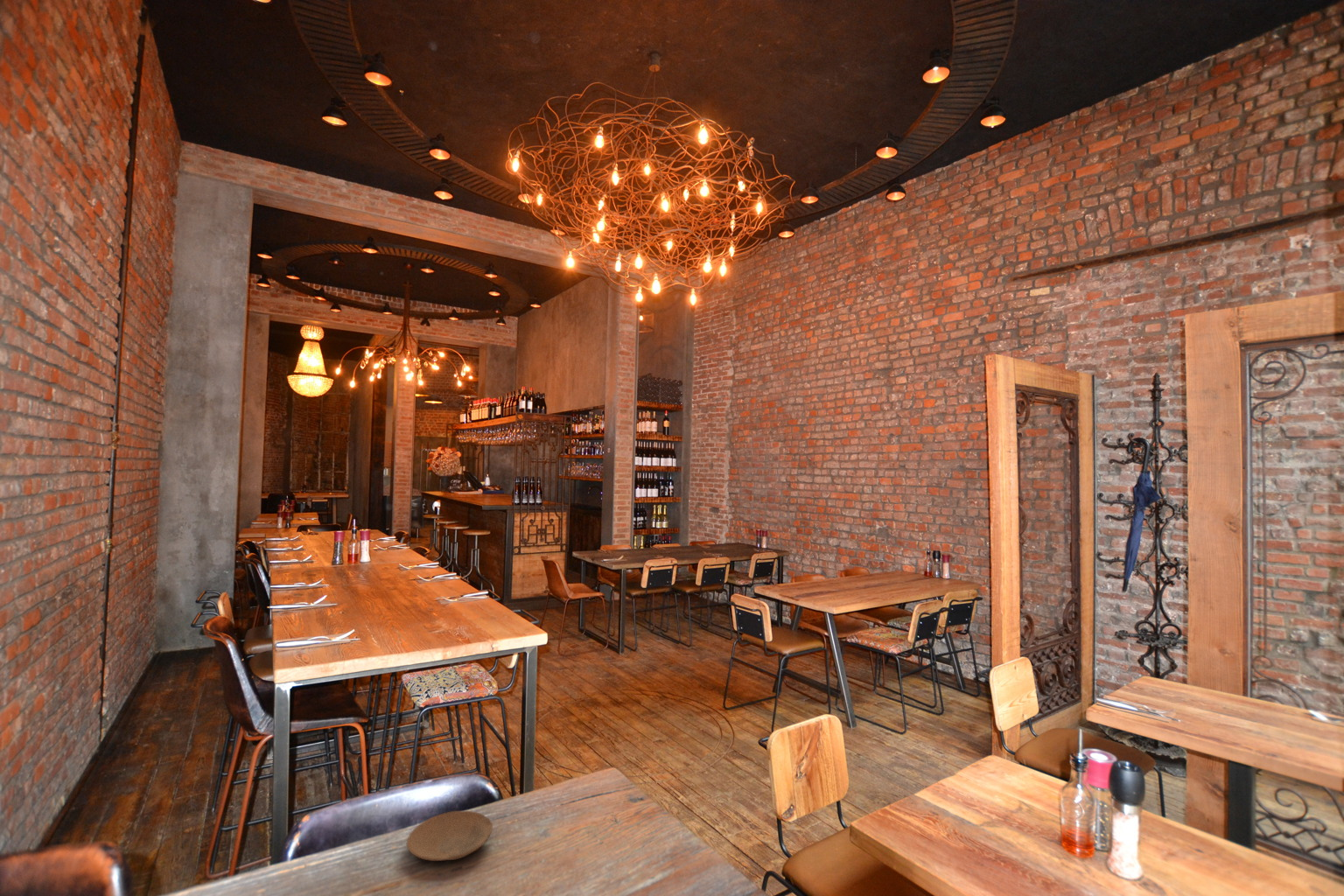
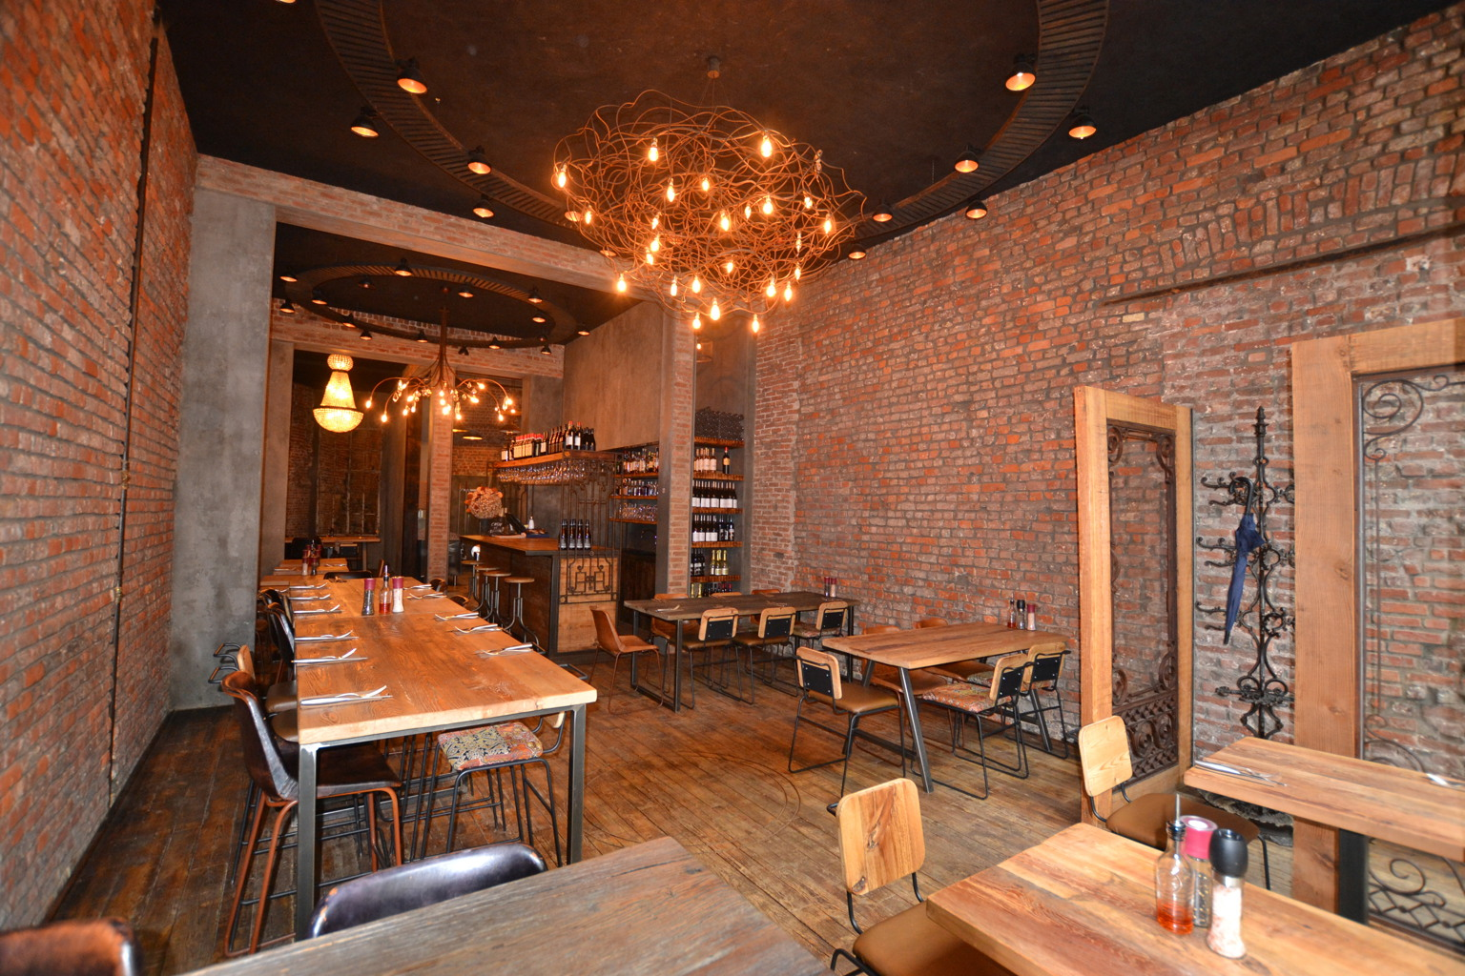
- plate (450, 839)
